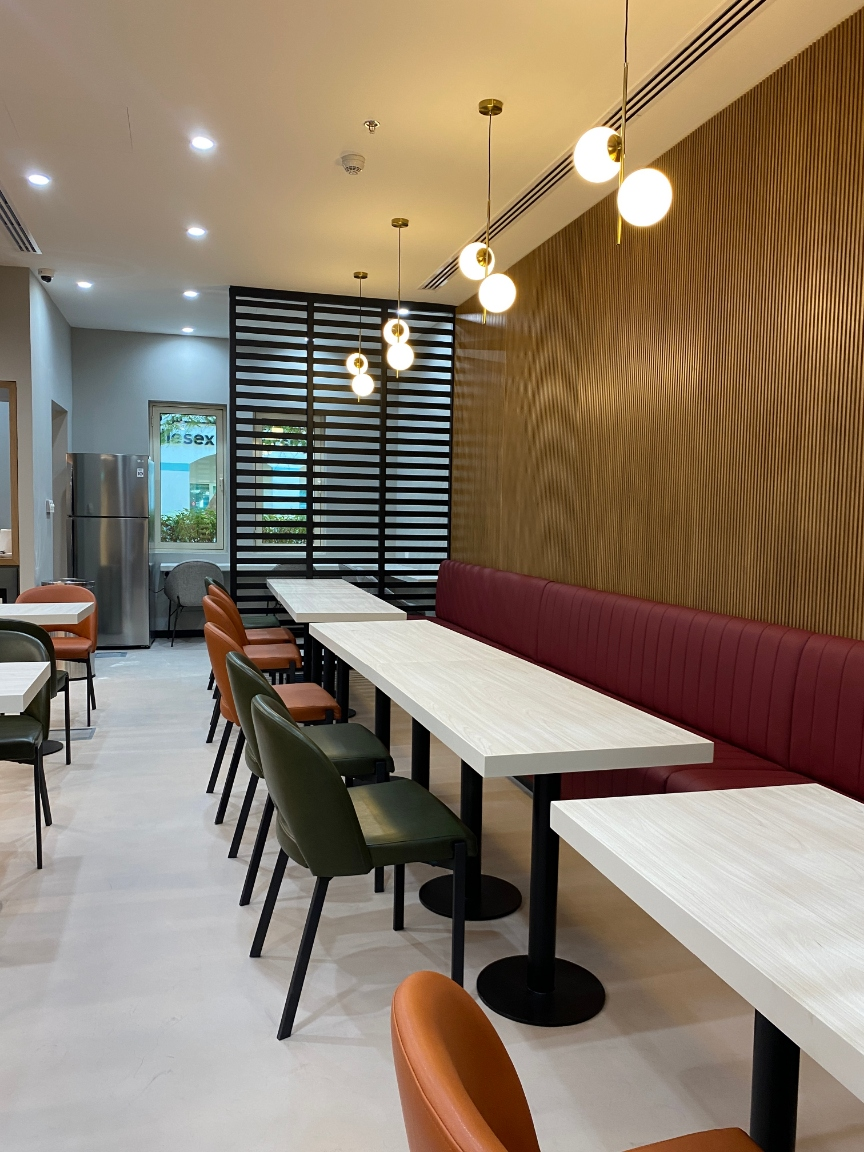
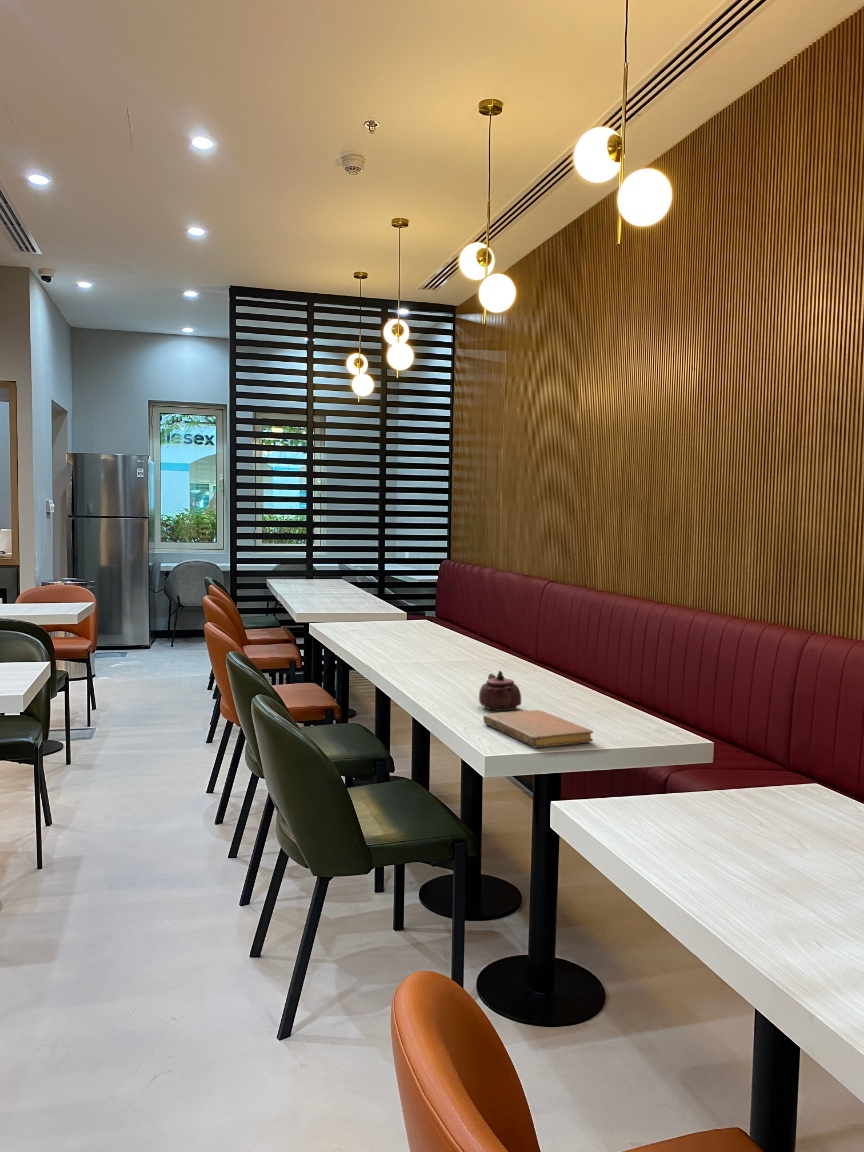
+ notebook (536, 727)
+ teapot (499, 688)
